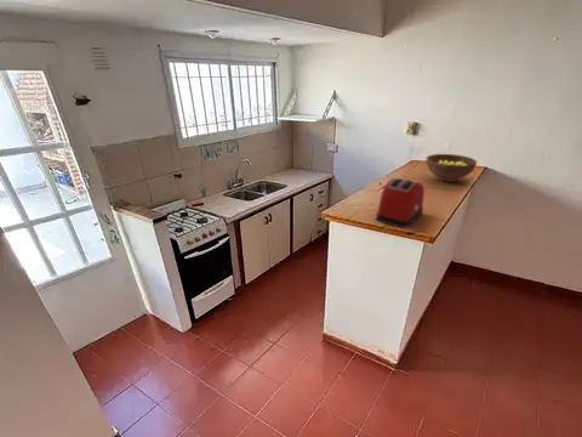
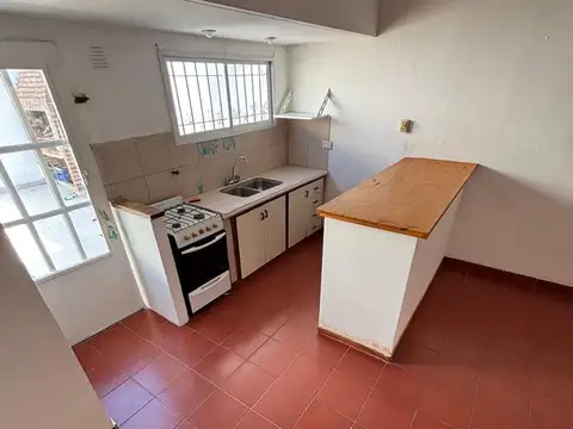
- fruit bowl (449, 169)
- toaster (401, 199)
